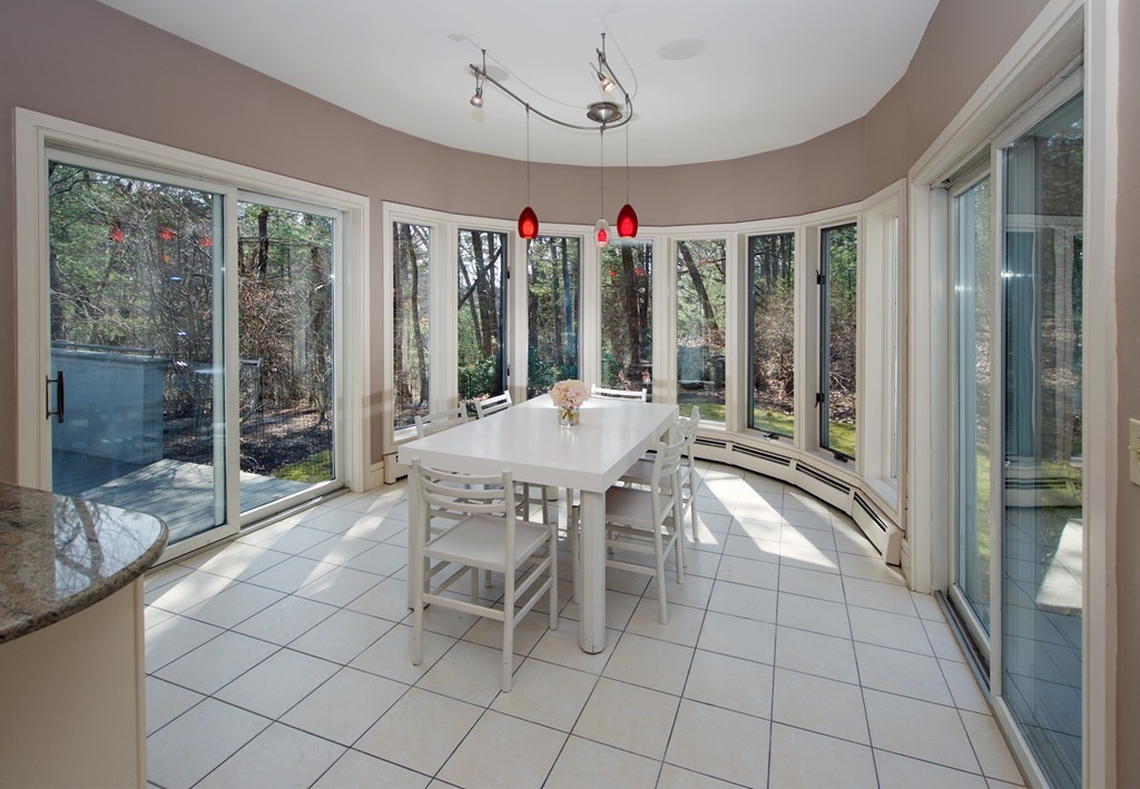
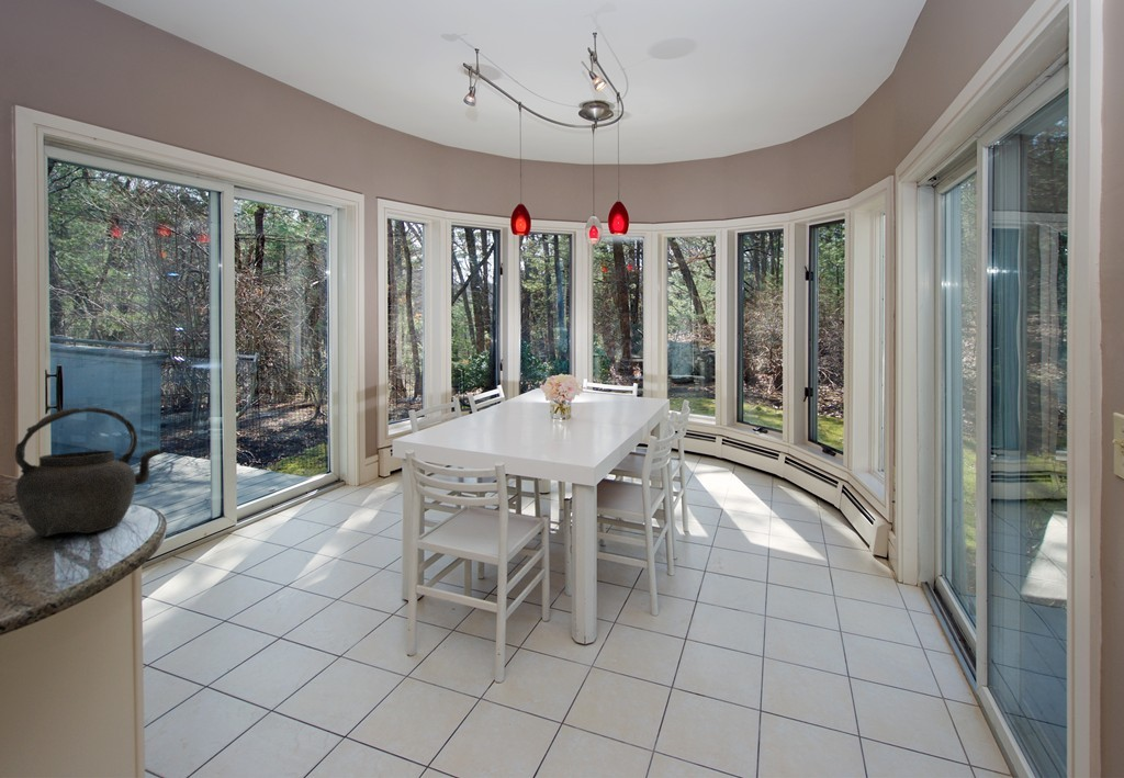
+ kettle (94, 466)
